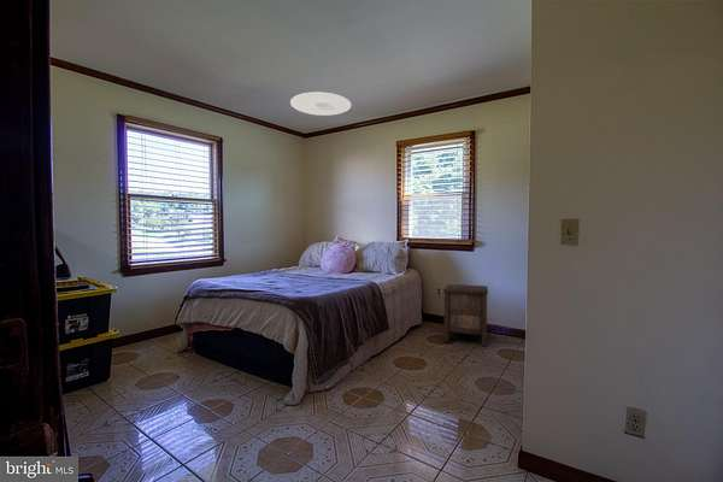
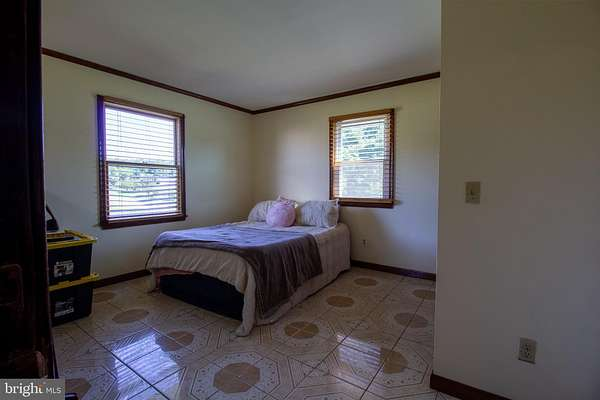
- nightstand (465, 312)
- ceiling light (321, 101)
